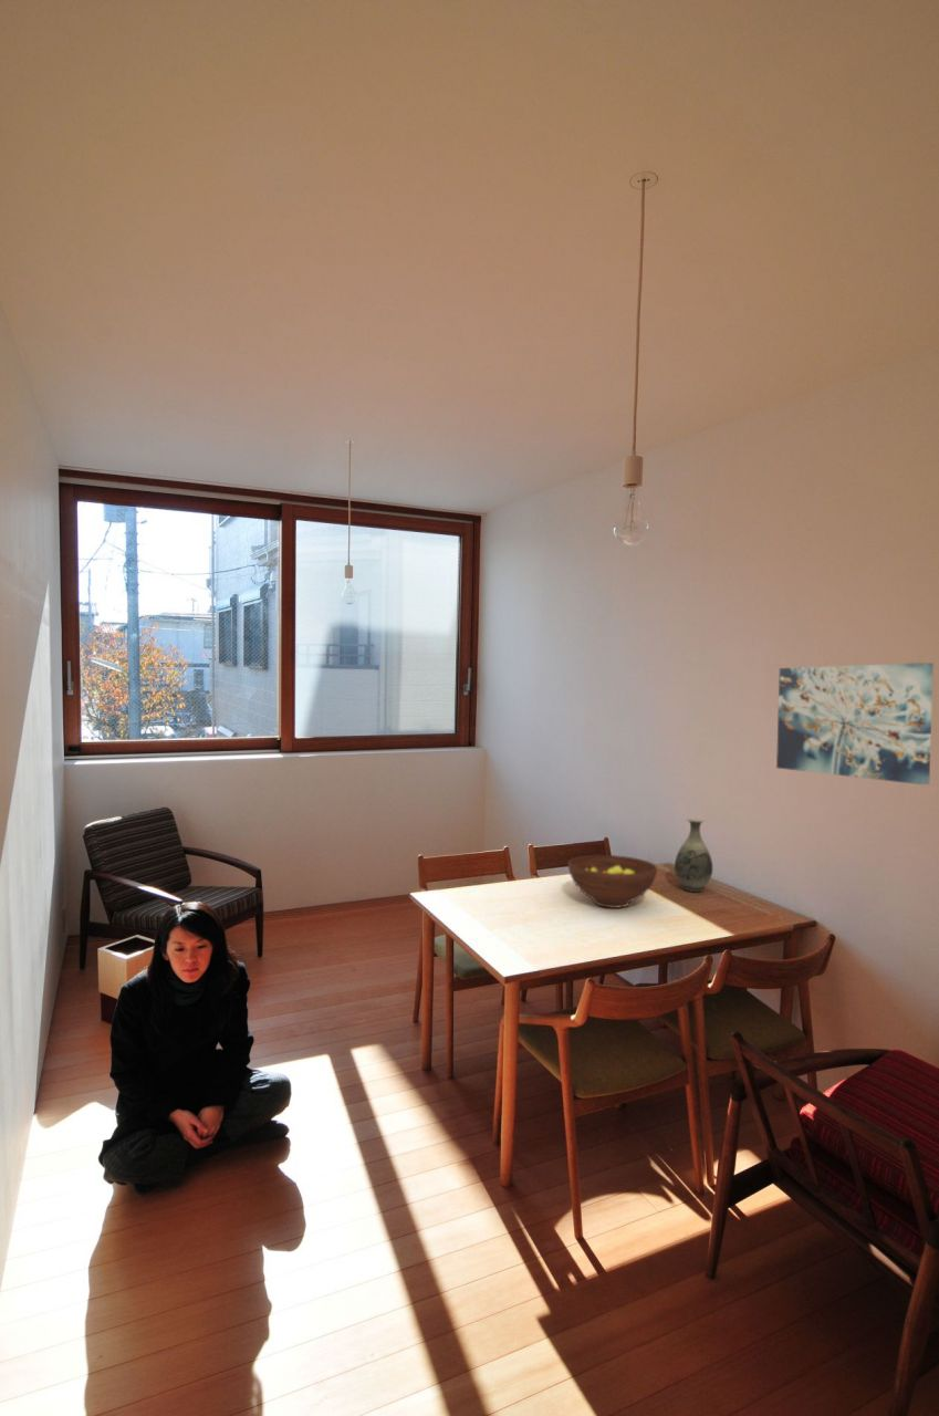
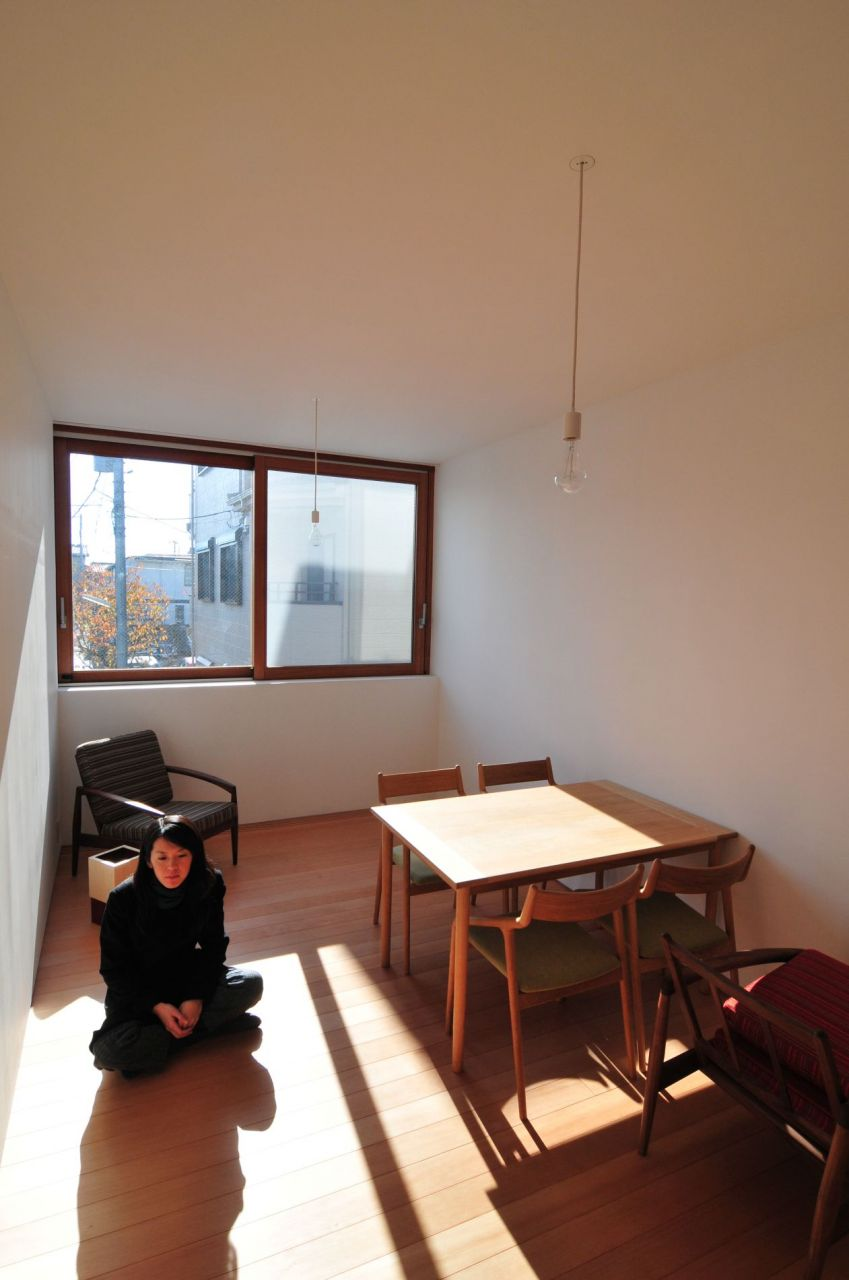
- wall art (847, 720)
- vase (693, 854)
- fruit bowl (612, 884)
